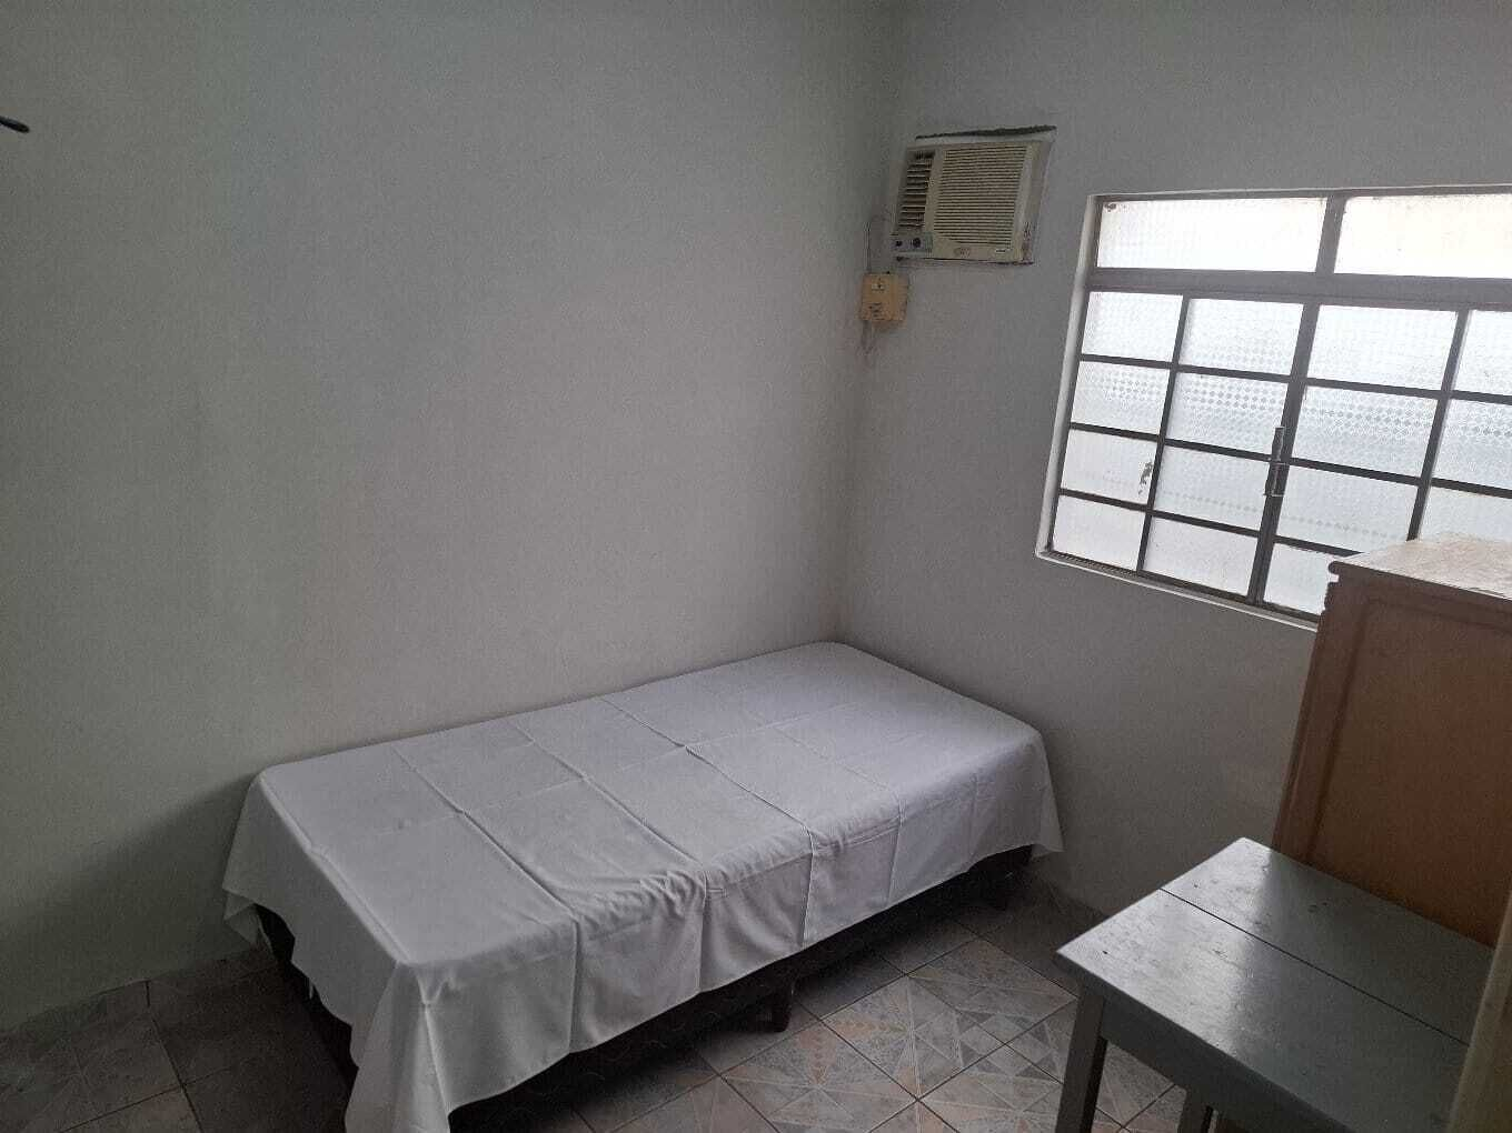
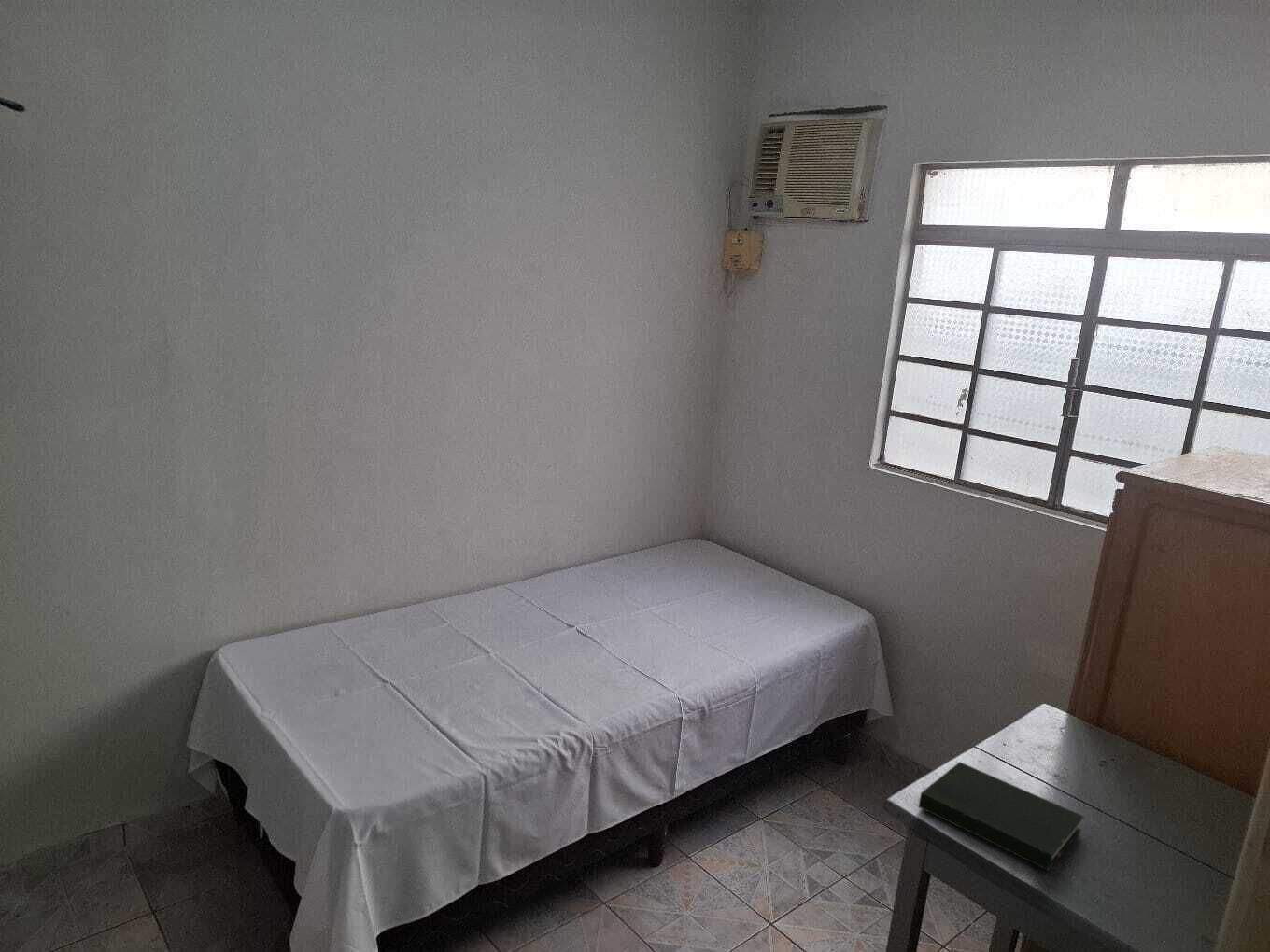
+ book (1000, 811)
